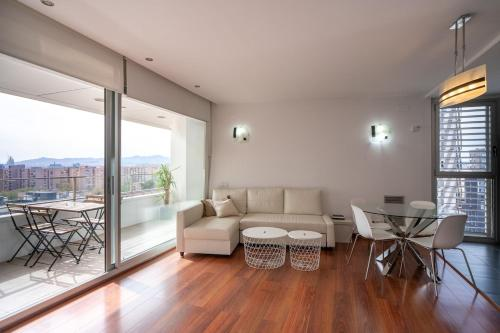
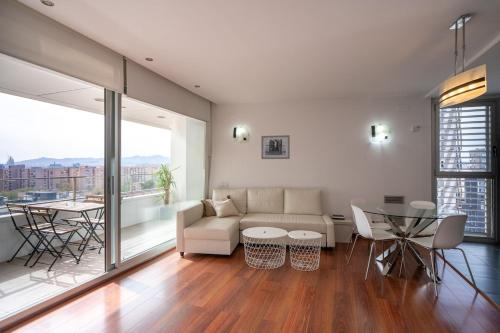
+ wall art (275, 147)
